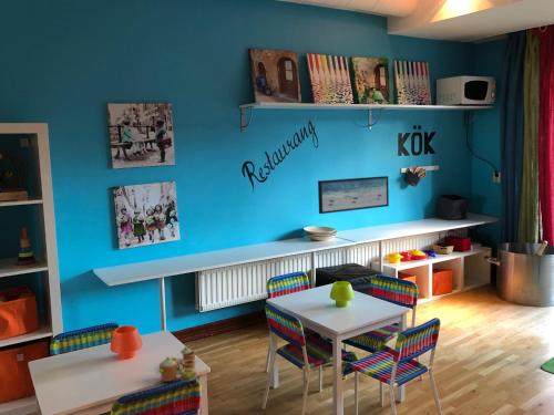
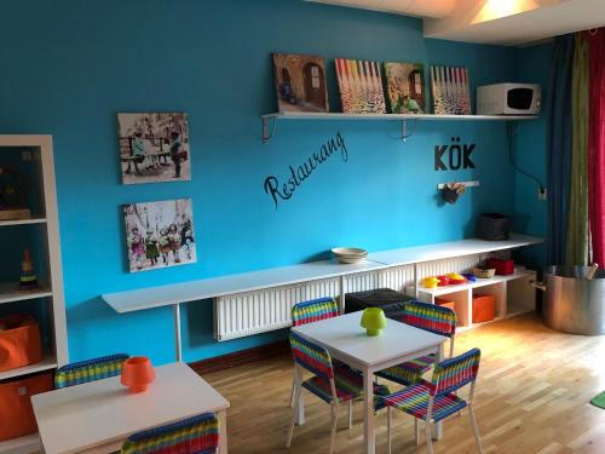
- wall art (355, 194)
- toy tea set (177, 360)
